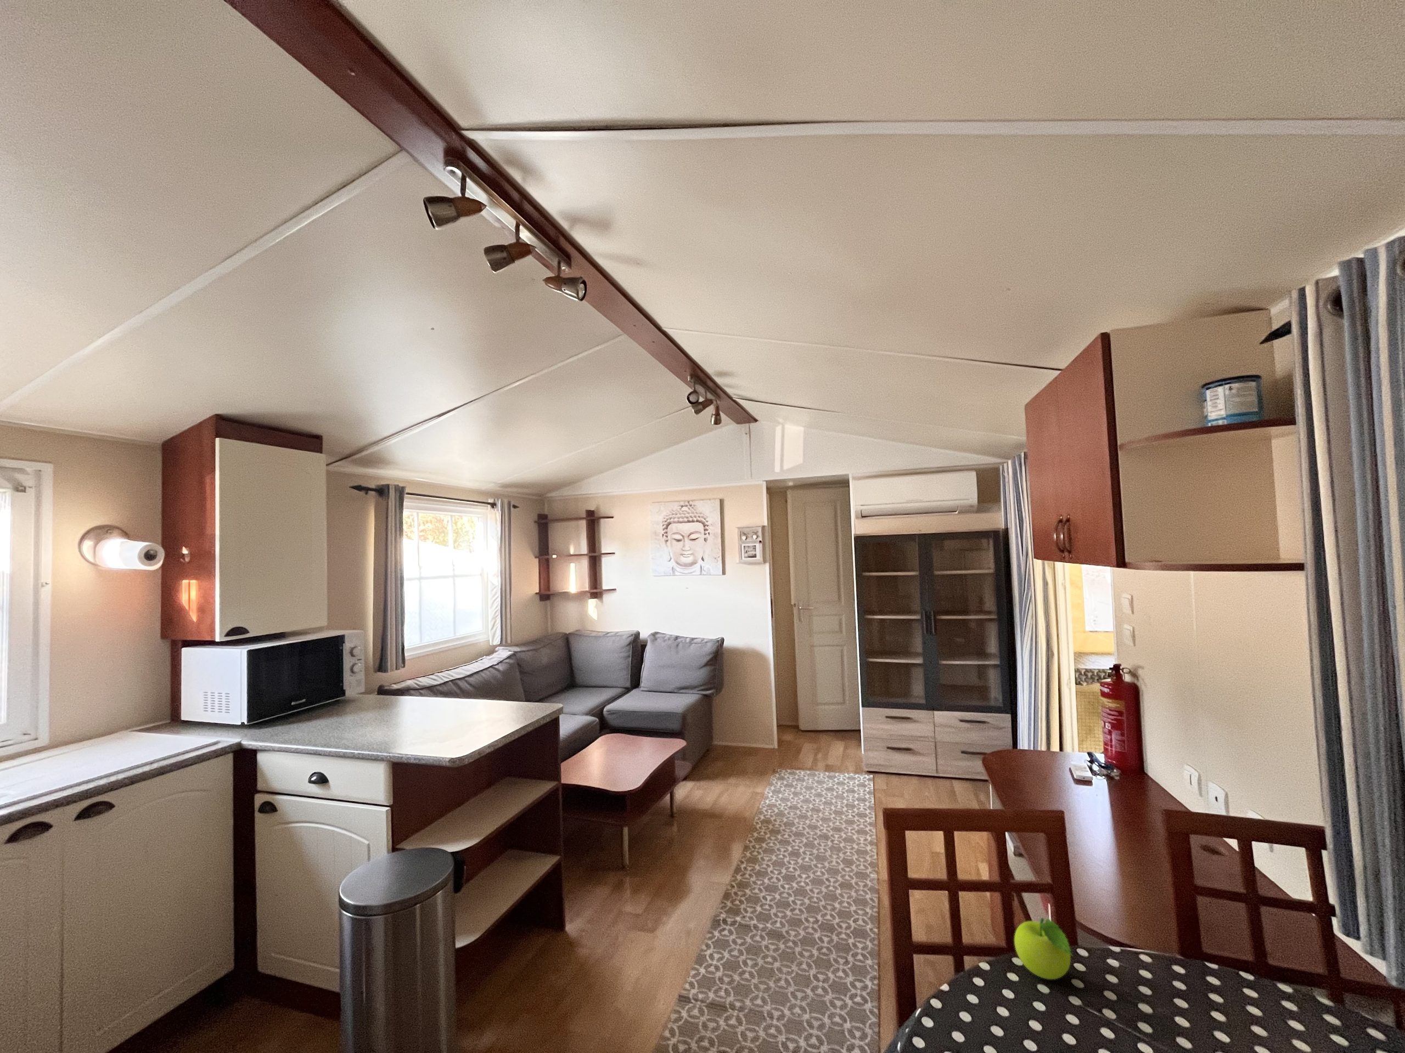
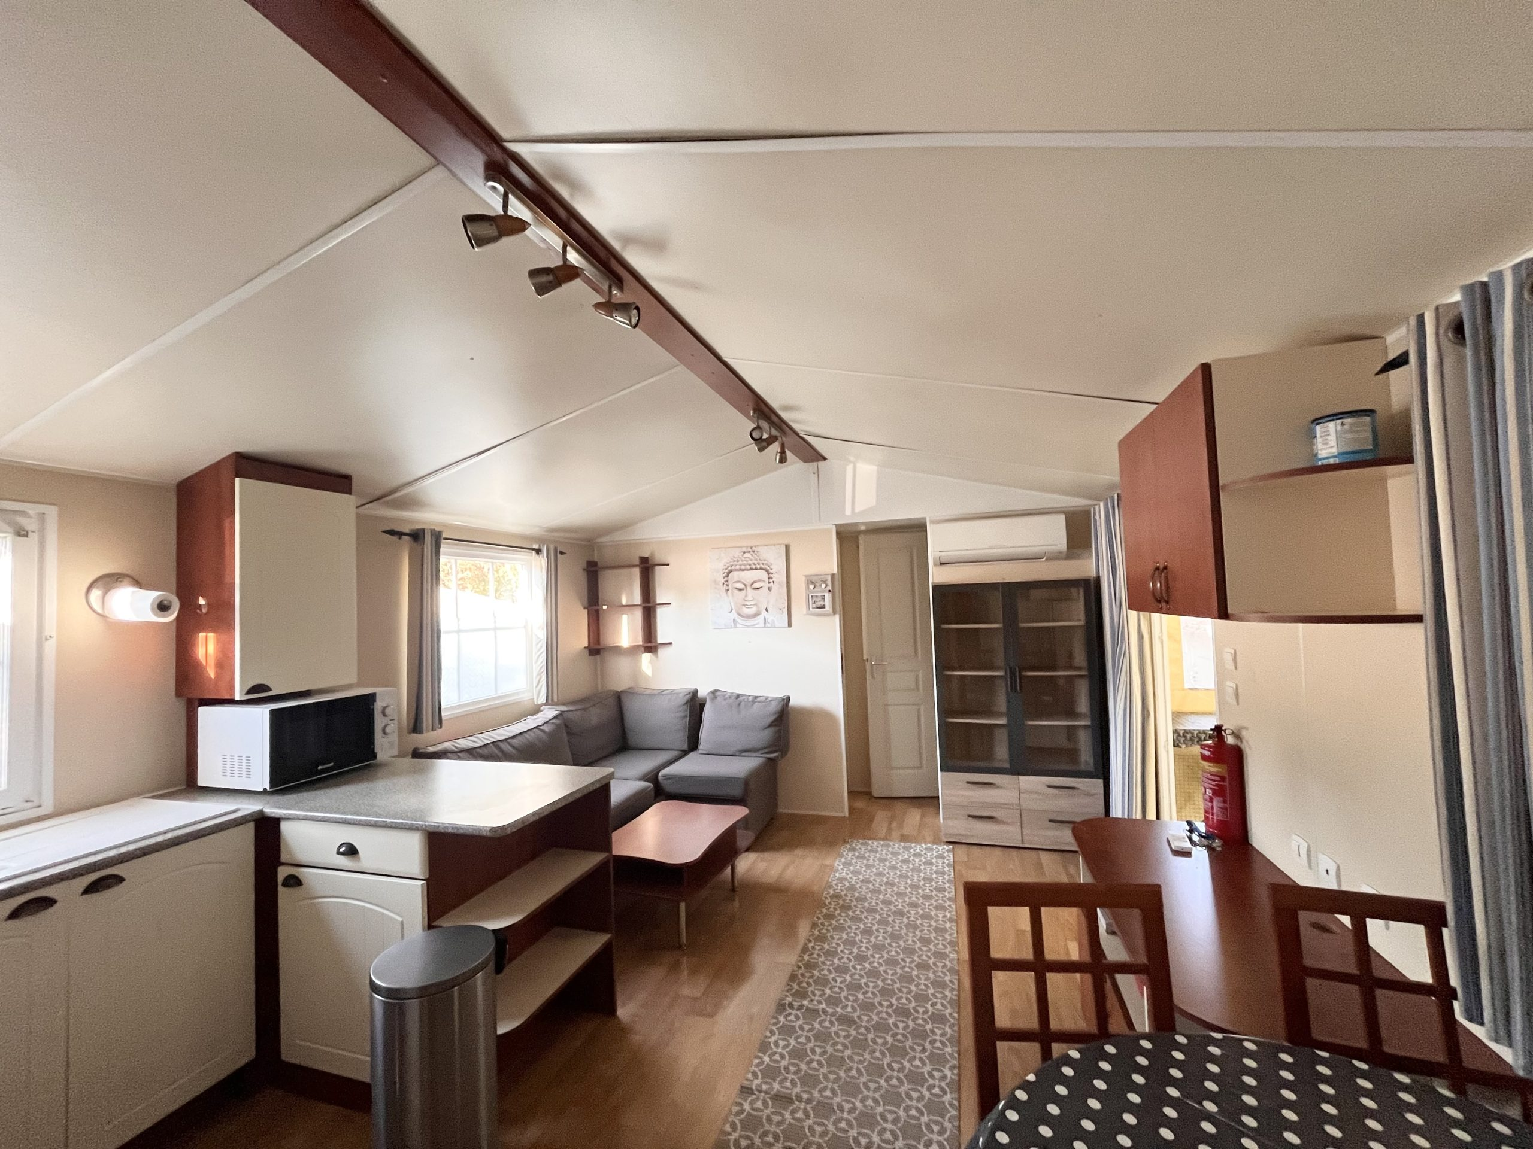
- fruit (1048, 949)
